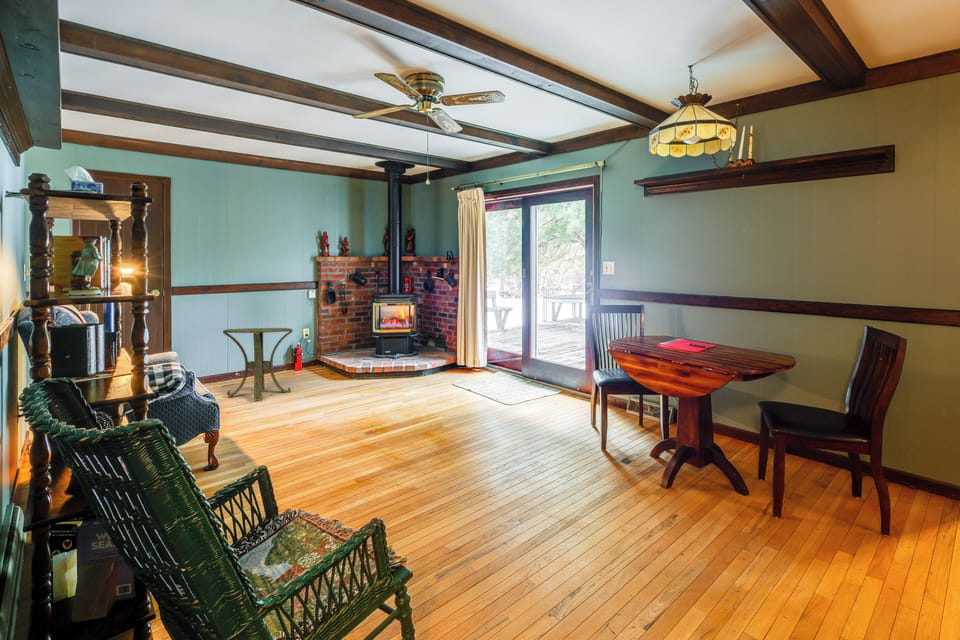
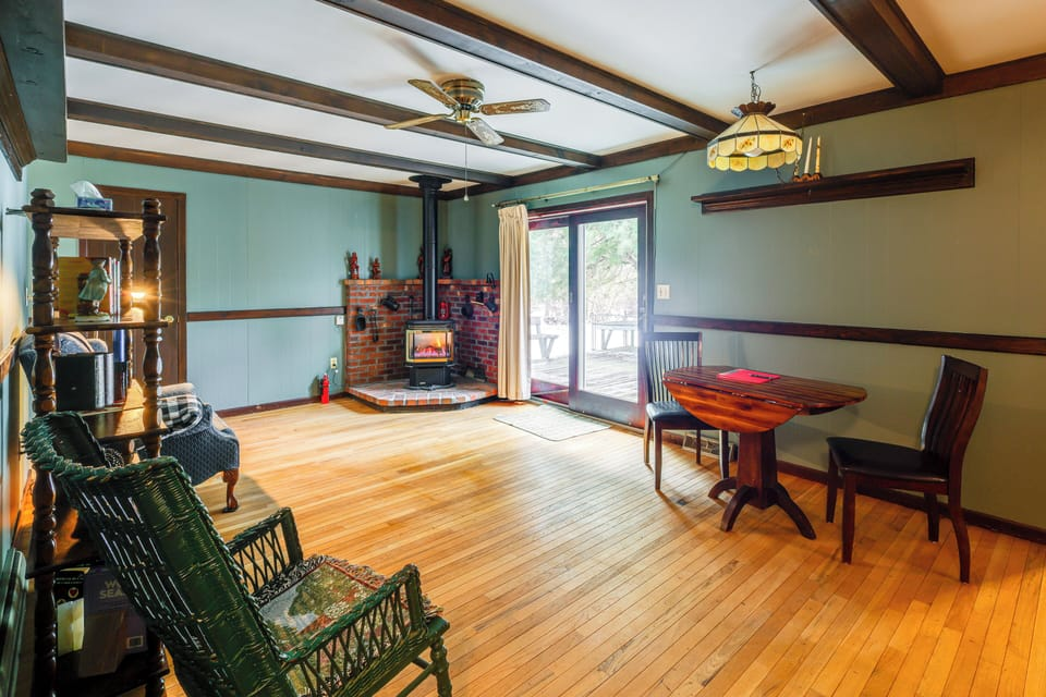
- side table (258, 361)
